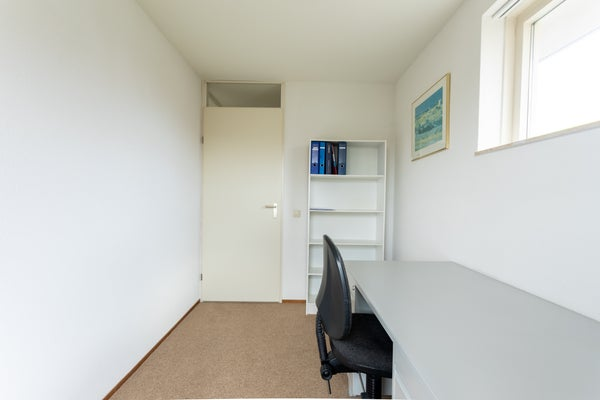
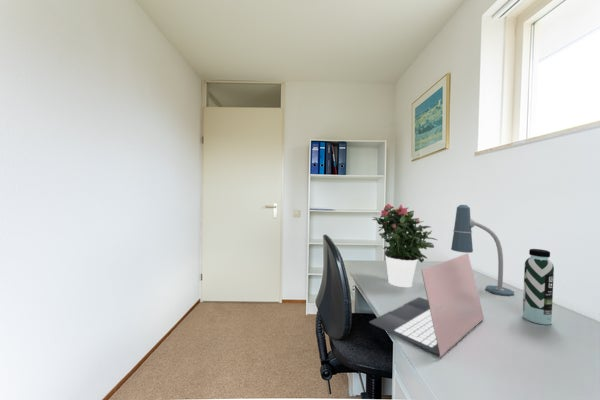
+ desk lamp (472, 247)
+ potted flower (399, 243)
+ water bottle (538, 285)
+ laptop (428, 289)
